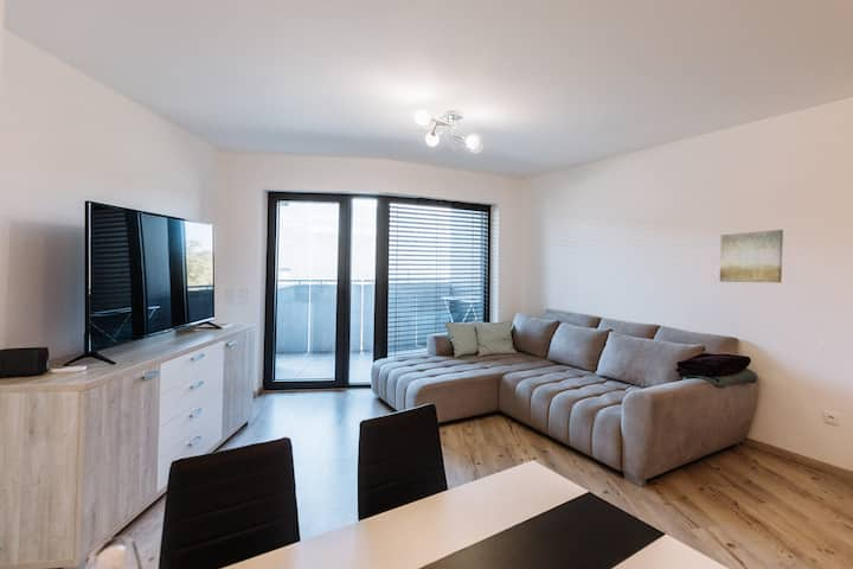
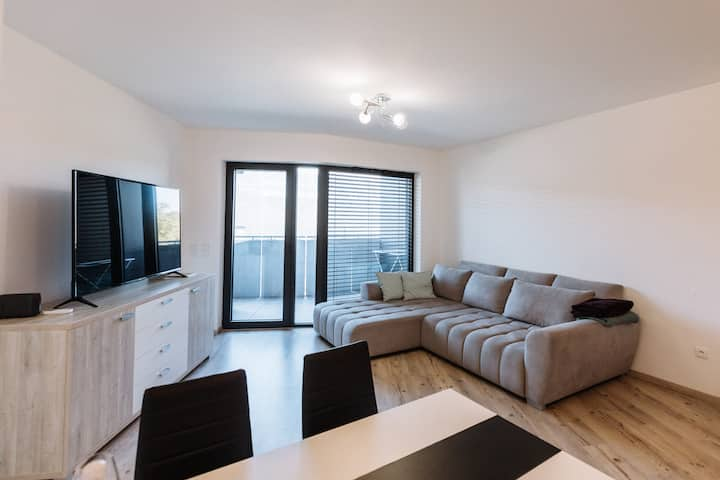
- wall art (749, 257)
